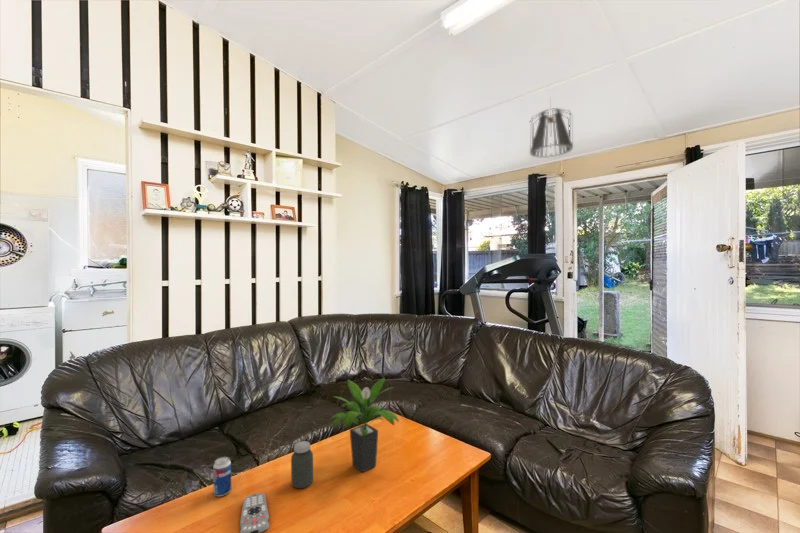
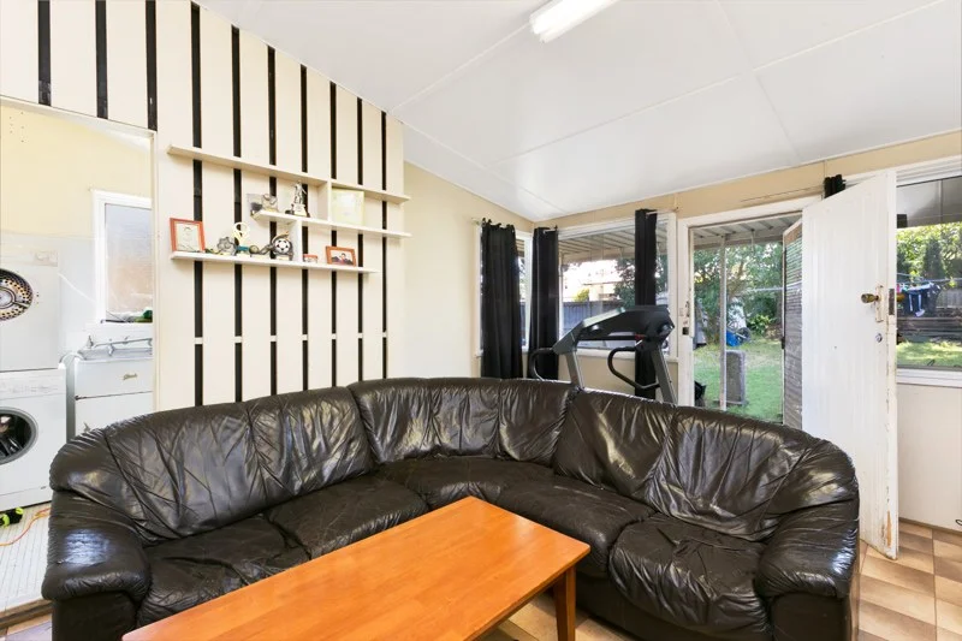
- jar (302, 464)
- potted plant (362, 424)
- beverage can (222, 476)
- remote control (254, 512)
- pendant light (550, 124)
